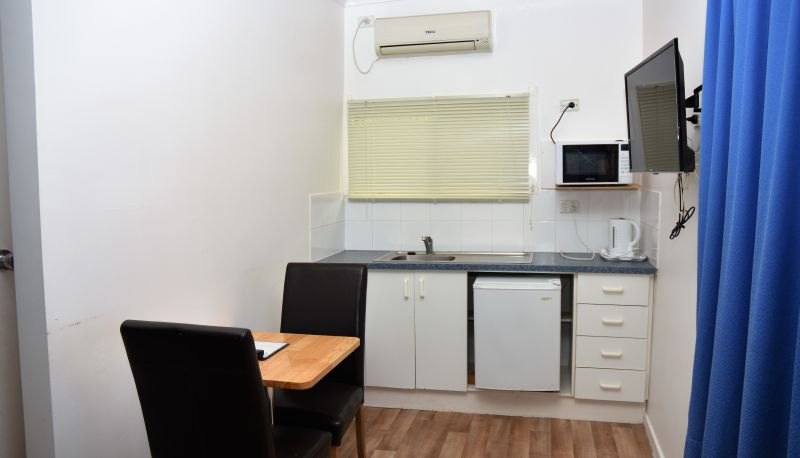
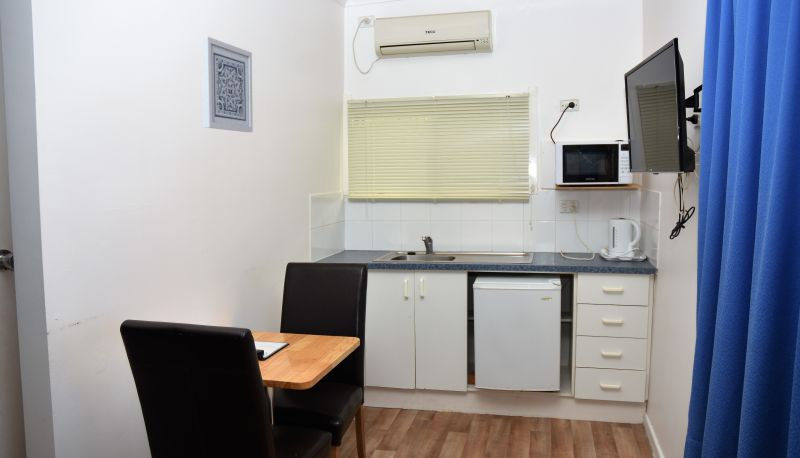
+ wall art (228, 87)
